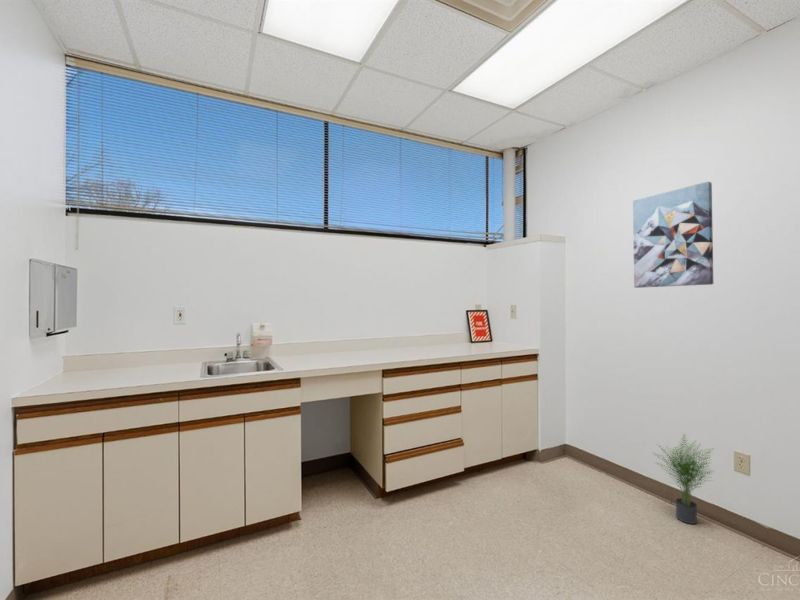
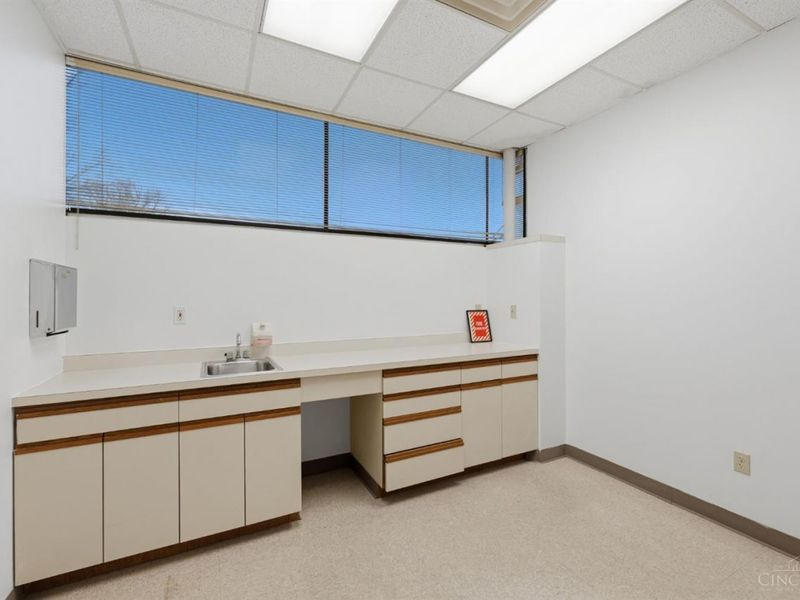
- wall art (669, 239)
- potted plant (680, 475)
